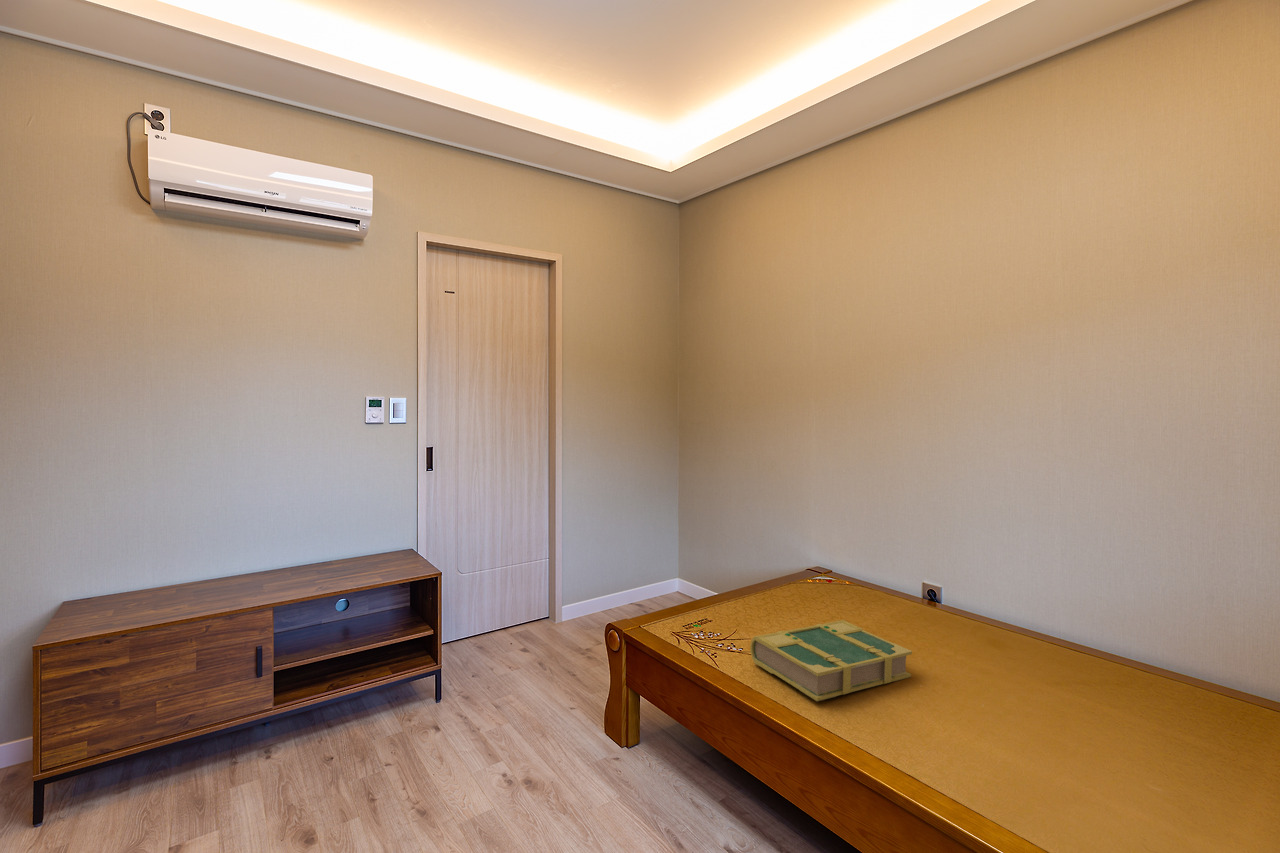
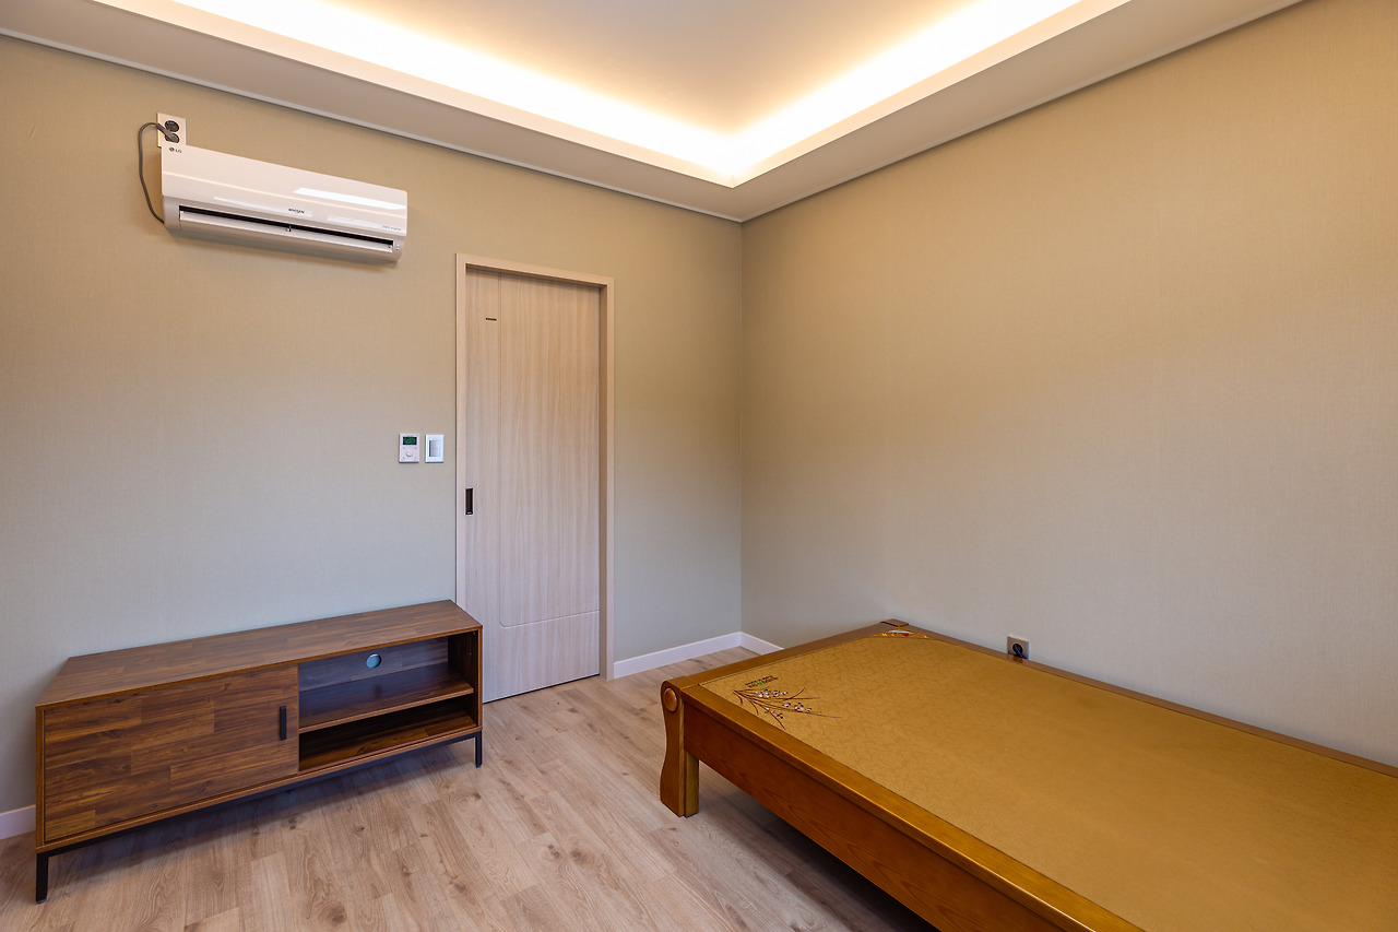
- book (828, 654)
